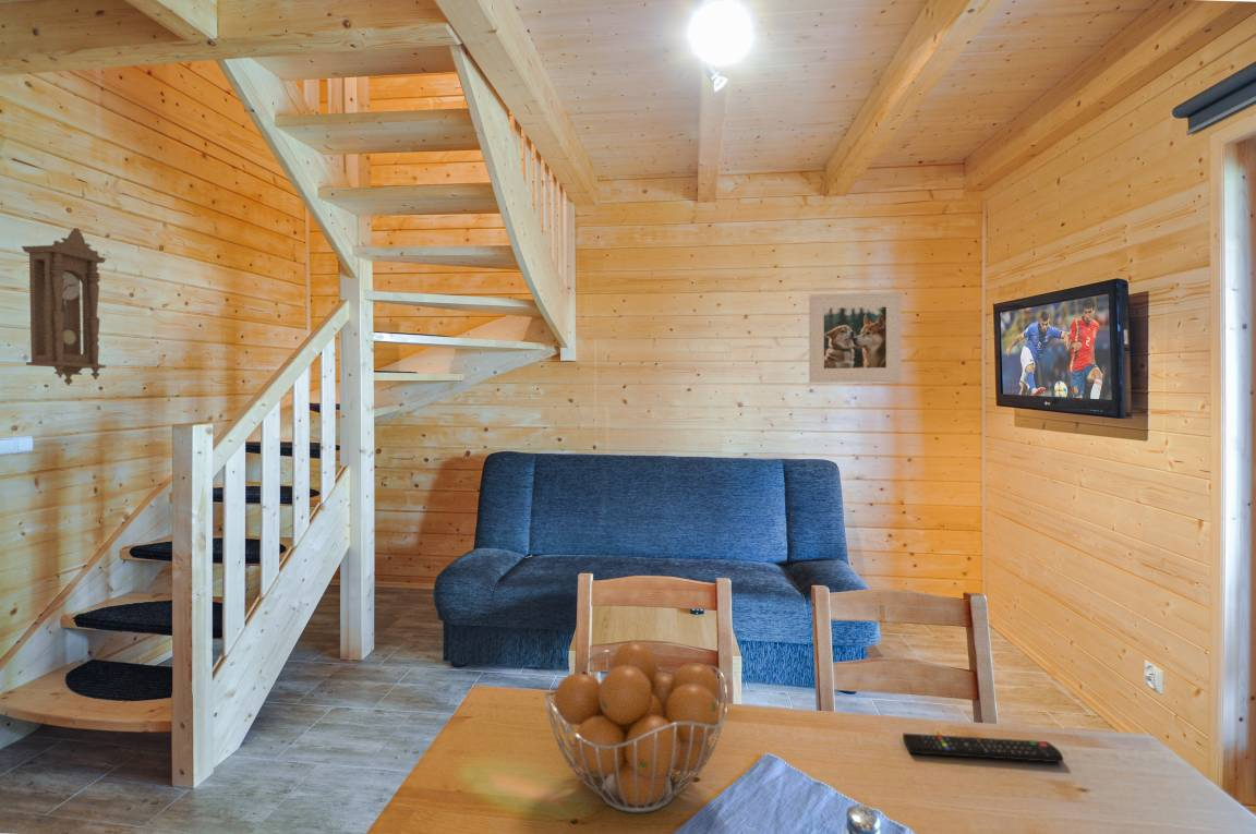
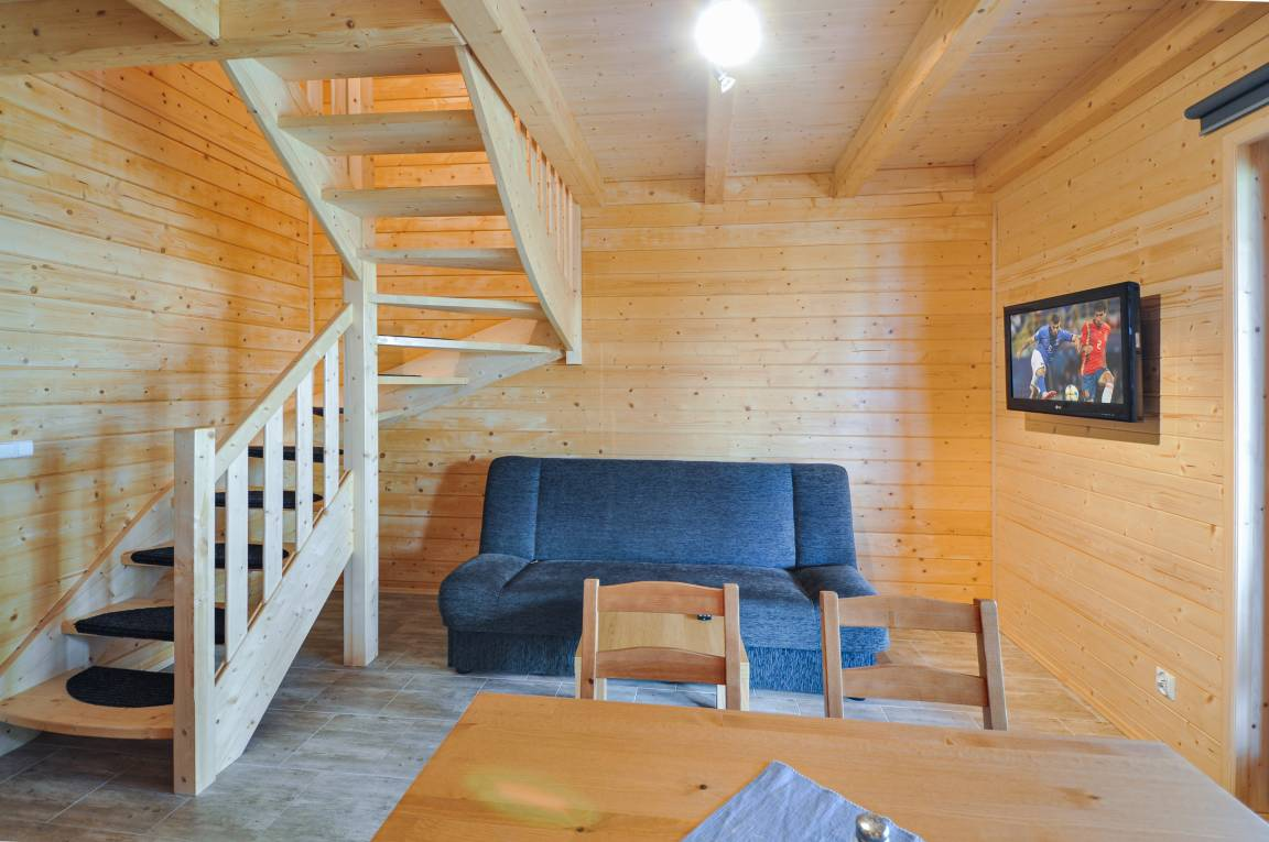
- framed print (854, 337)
- fruit basket (637, 723)
- pendulum clock (65, 306)
- remote control (981, 749)
